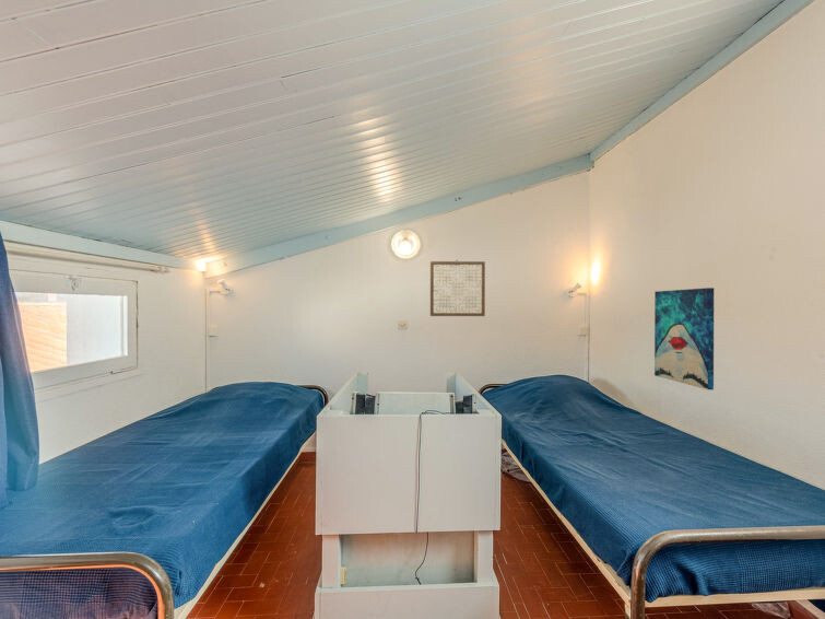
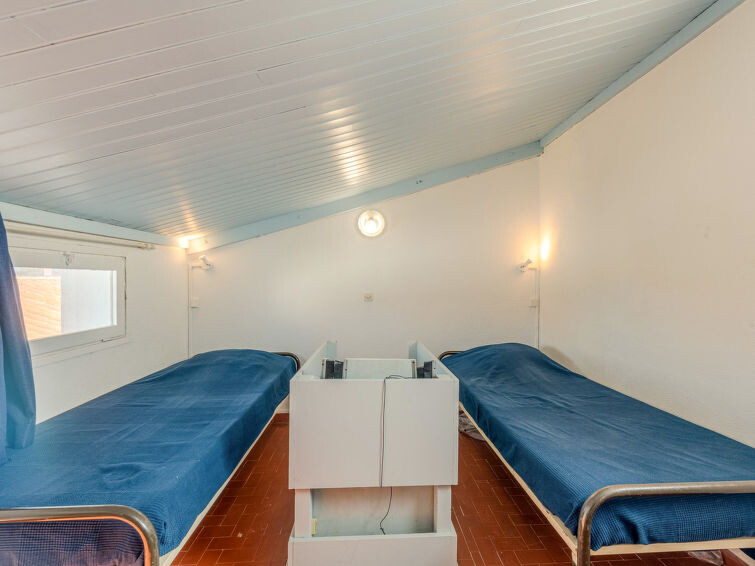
- wall art (681, 336)
- wall art (457, 287)
